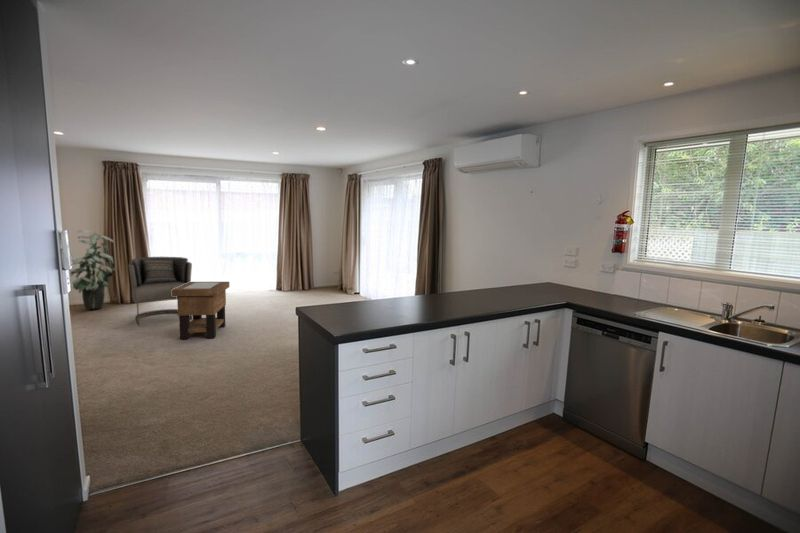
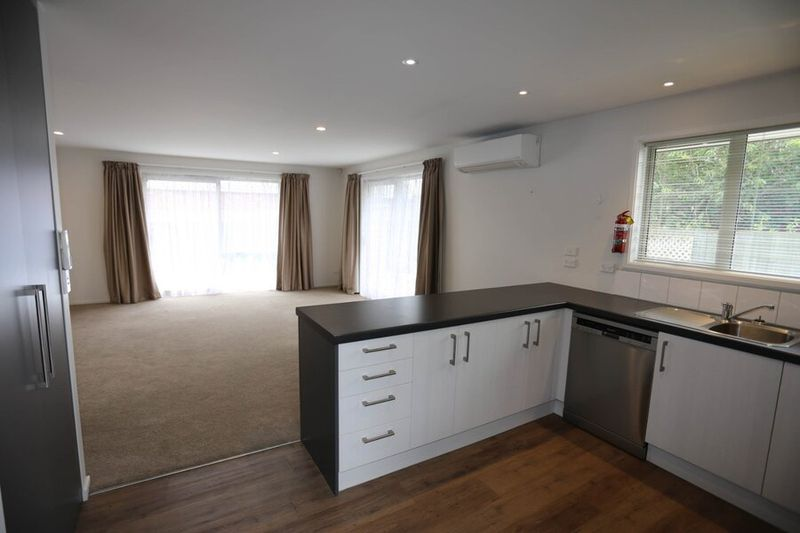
- armchair (161, 288)
- indoor plant (91, 270)
- side table (201, 308)
